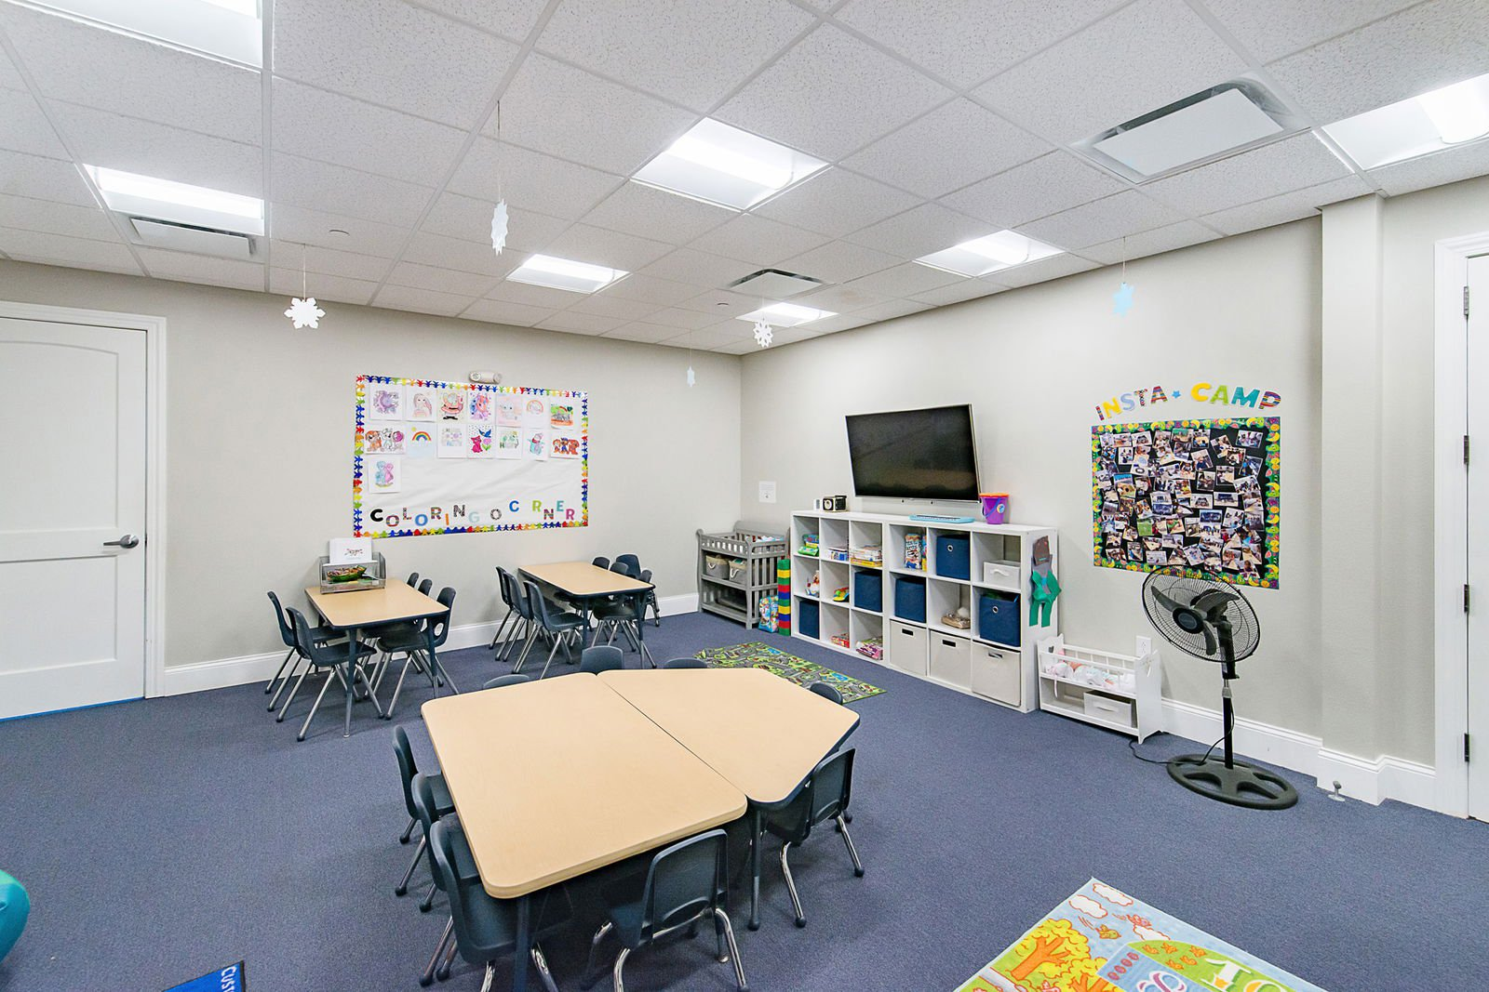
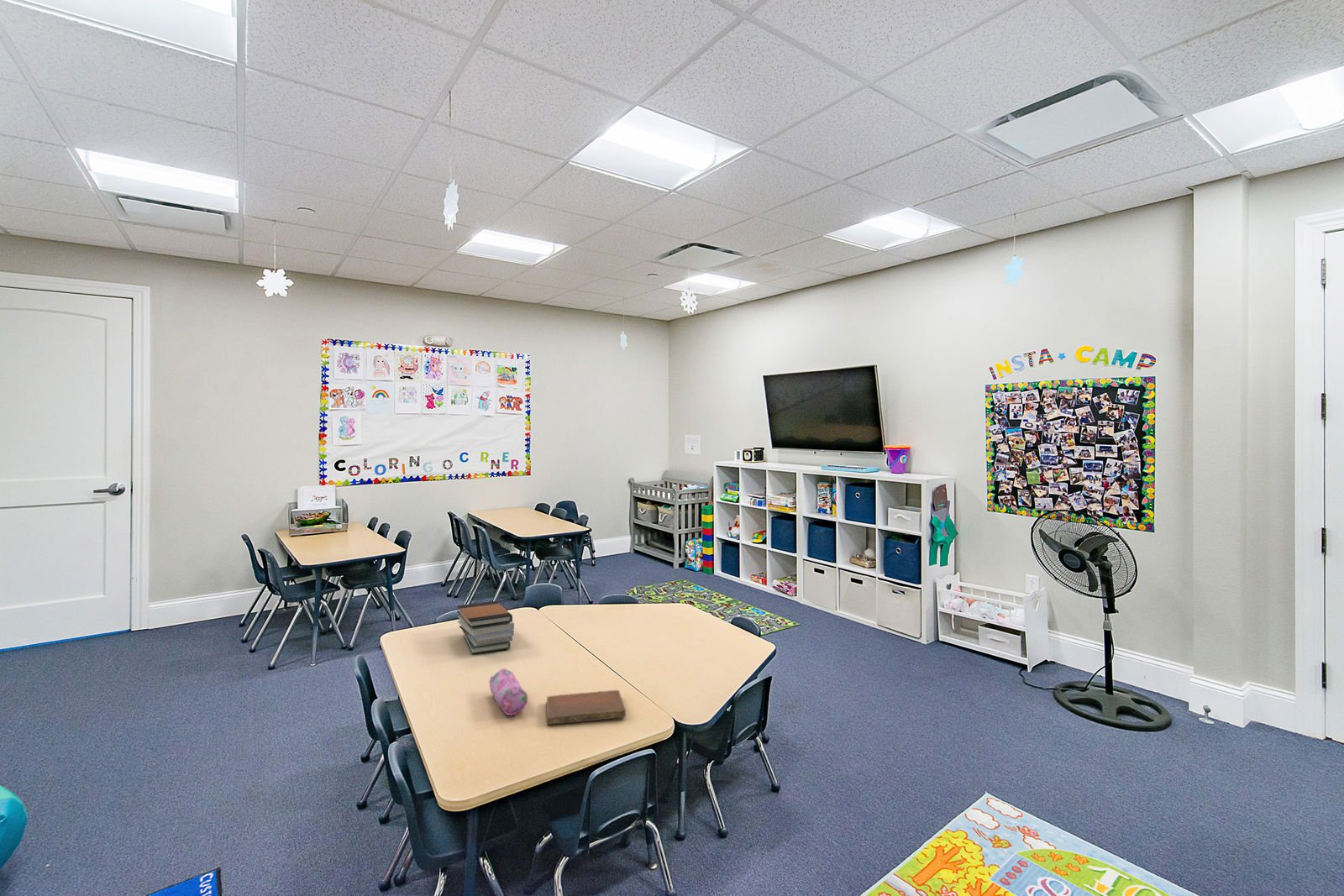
+ pencil case (507, 690)
+ notebook (585, 706)
+ book stack (485, 626)
